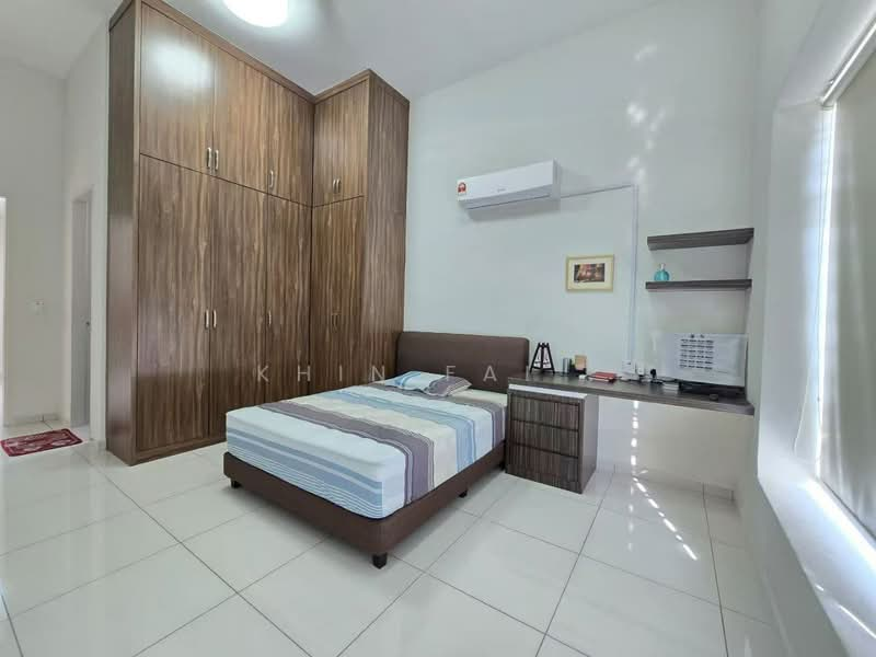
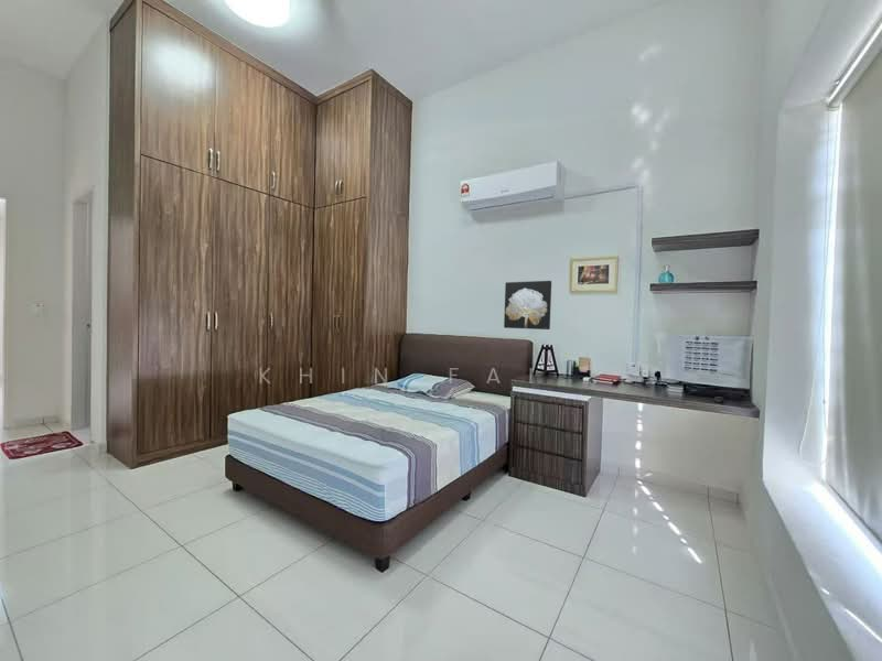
+ wall art (527, 305)
